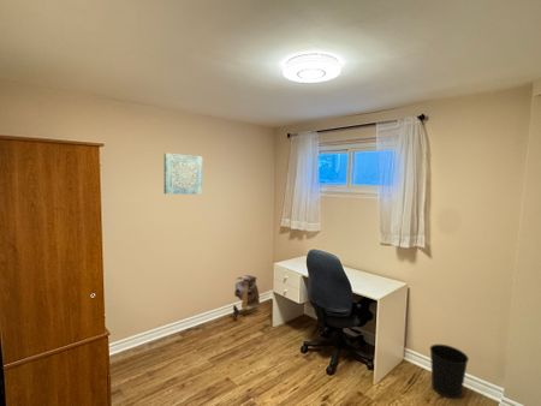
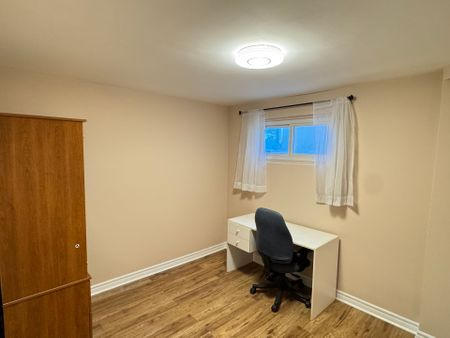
- wastebasket (447, 371)
- backpack (244, 295)
- wall art (184, 174)
